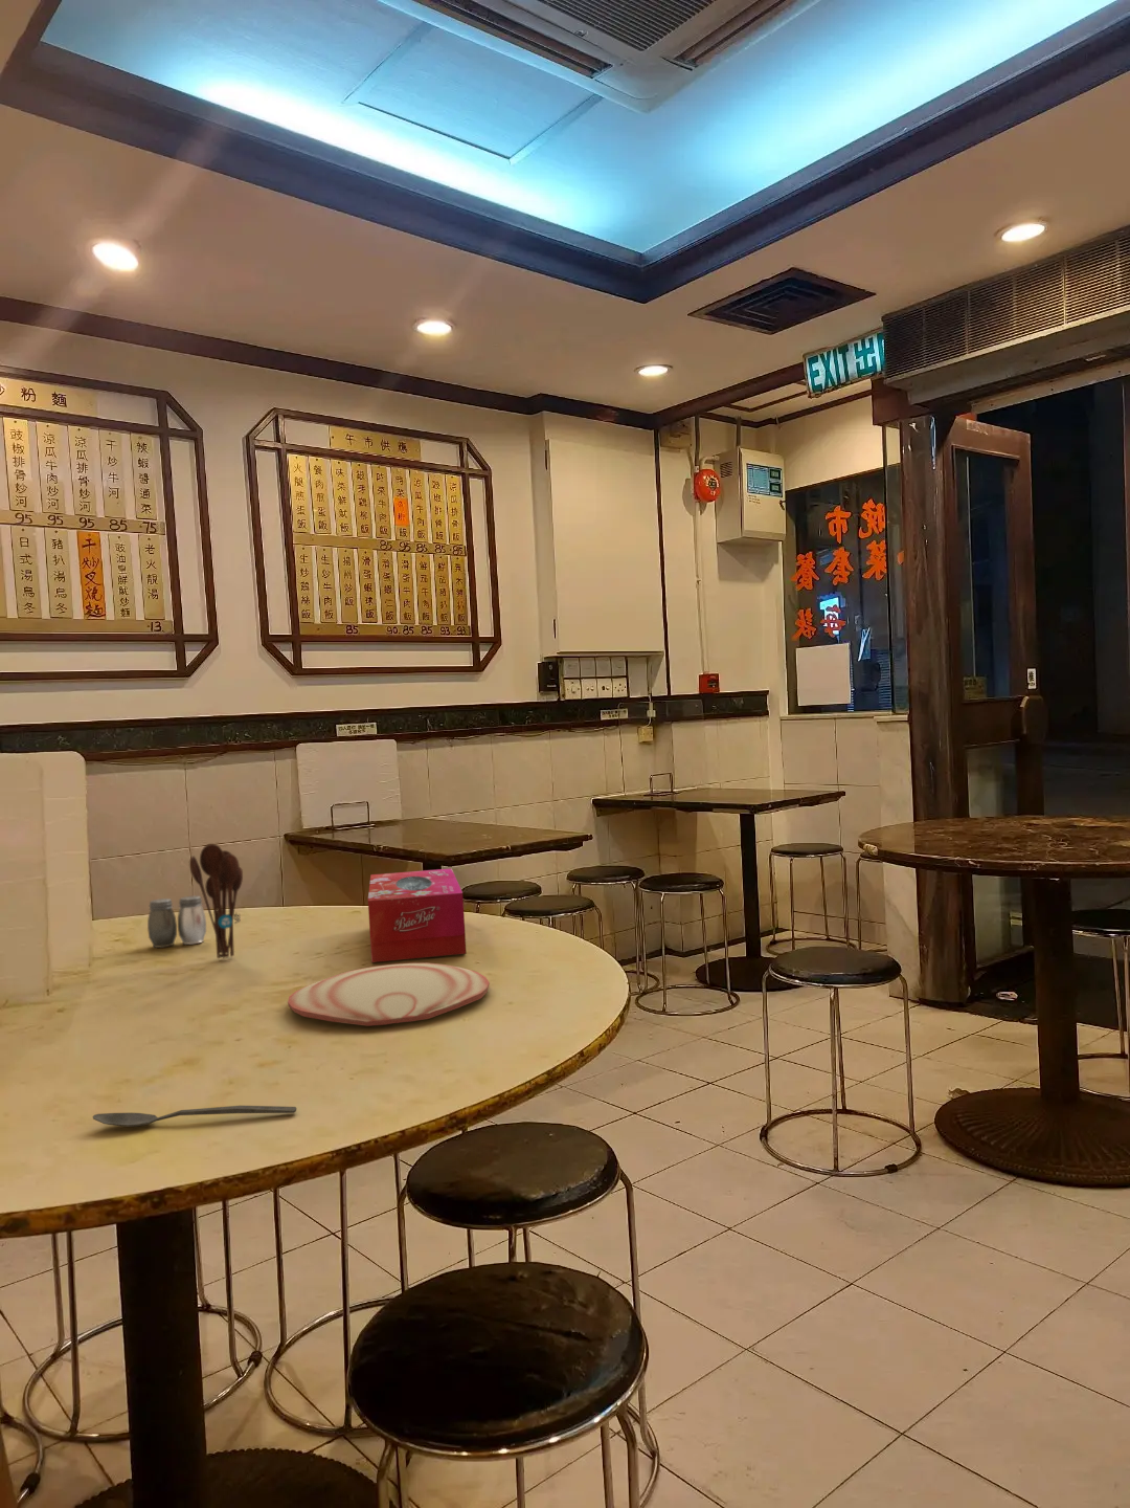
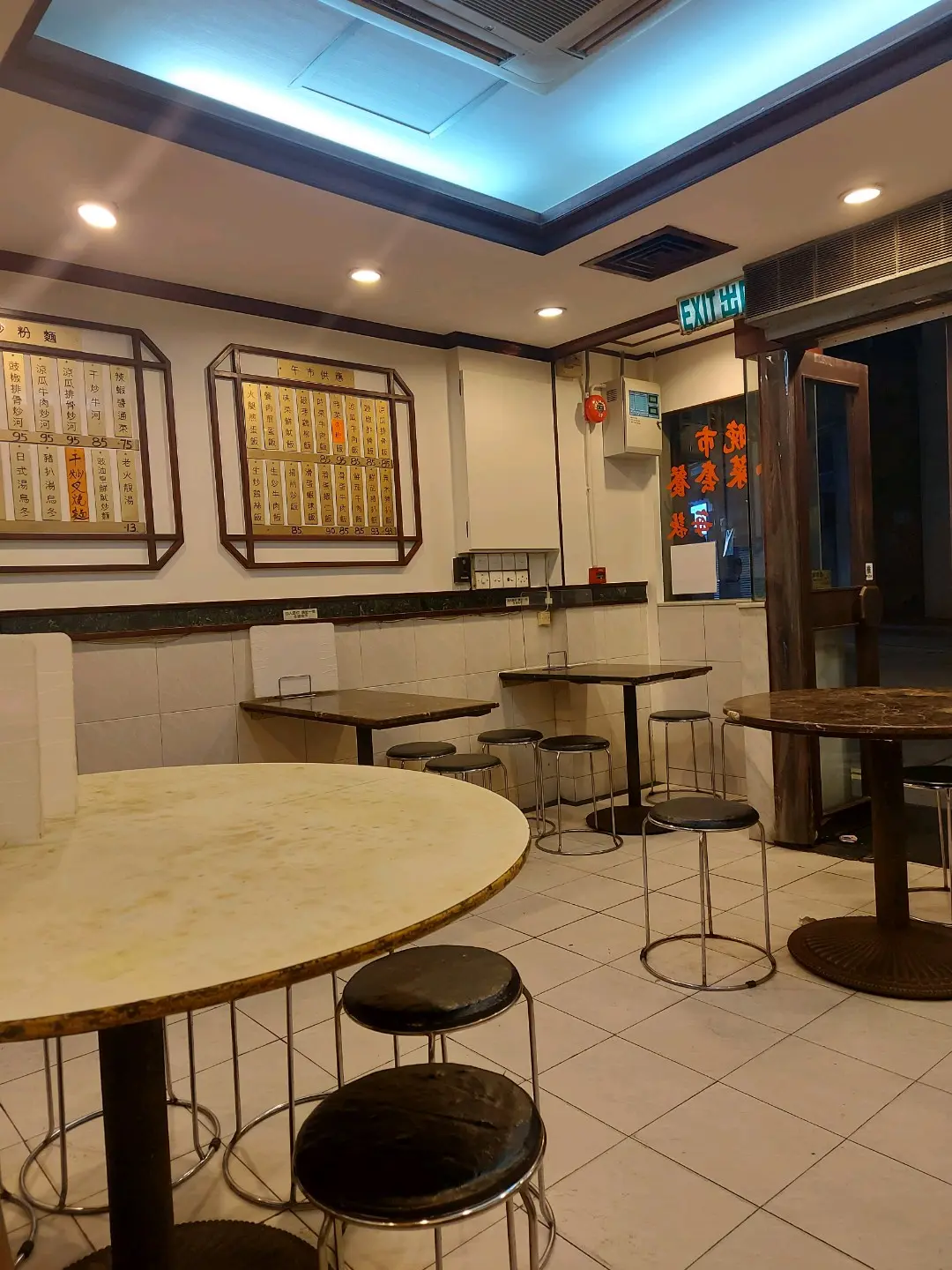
- tissue box (414, 911)
- salt and pepper shaker (174, 920)
- plate (389, 983)
- spoon (196, 1114)
- utensil holder (218, 900)
